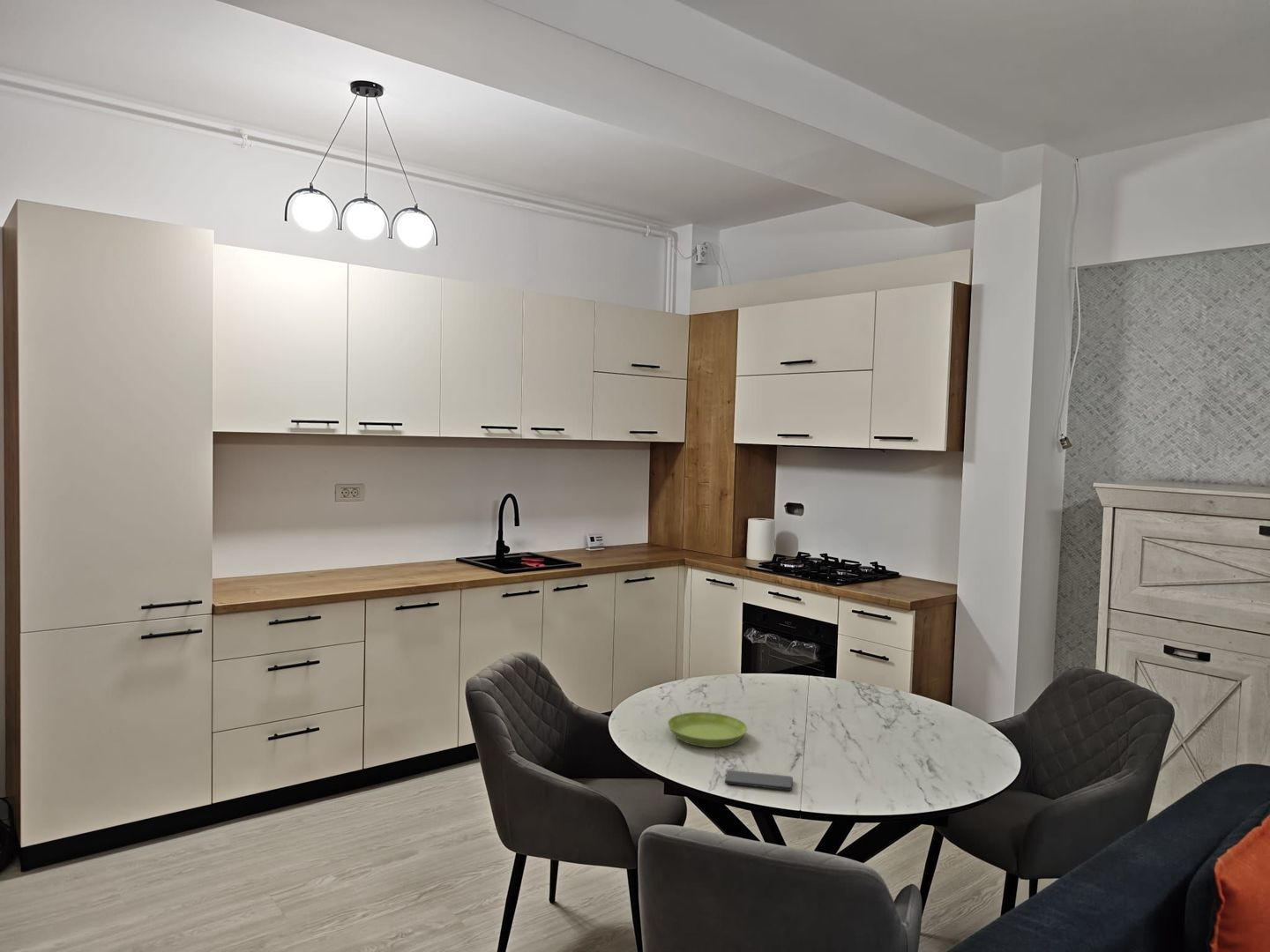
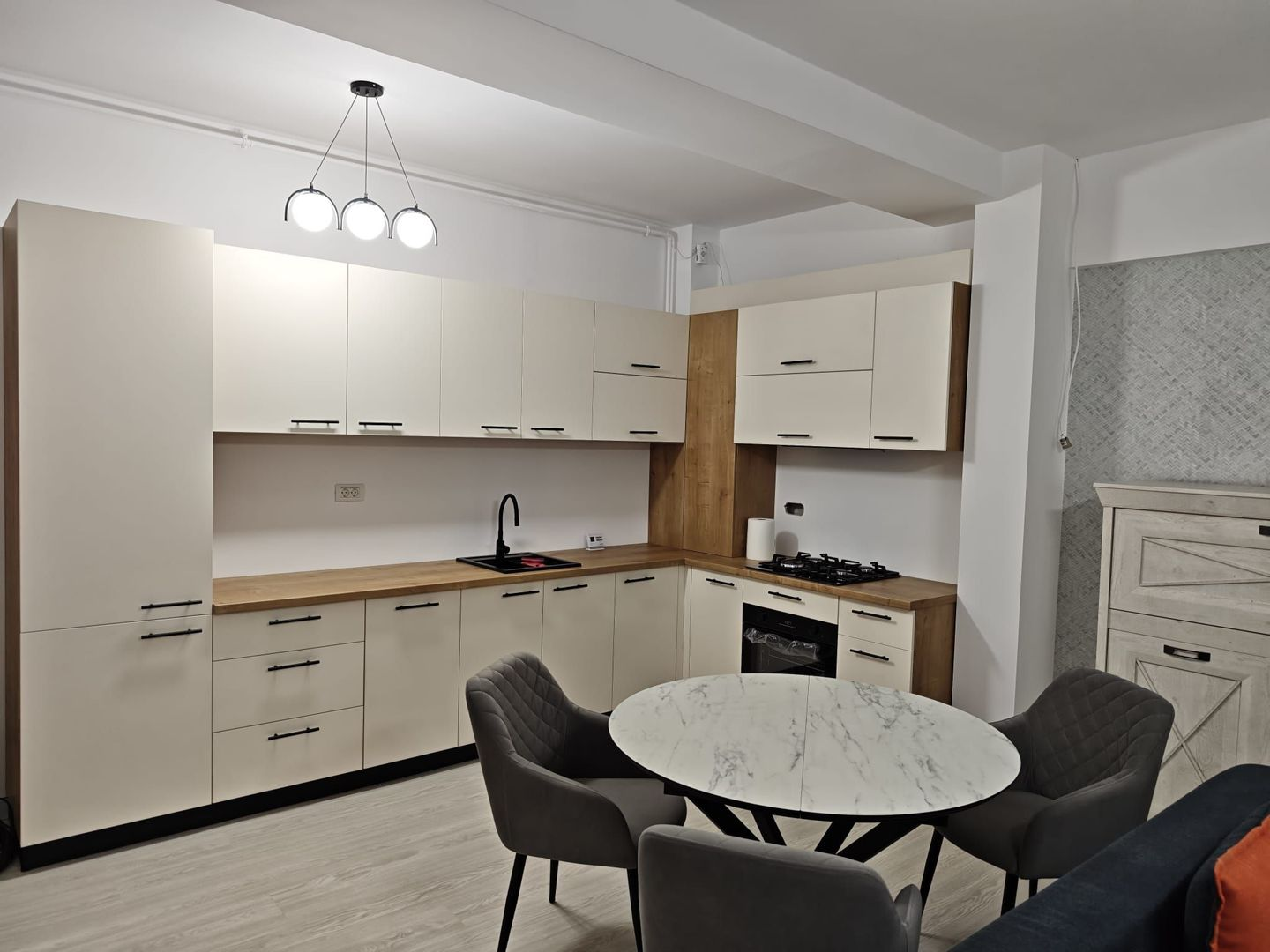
- saucer (706, 730)
- smartphone (758, 779)
